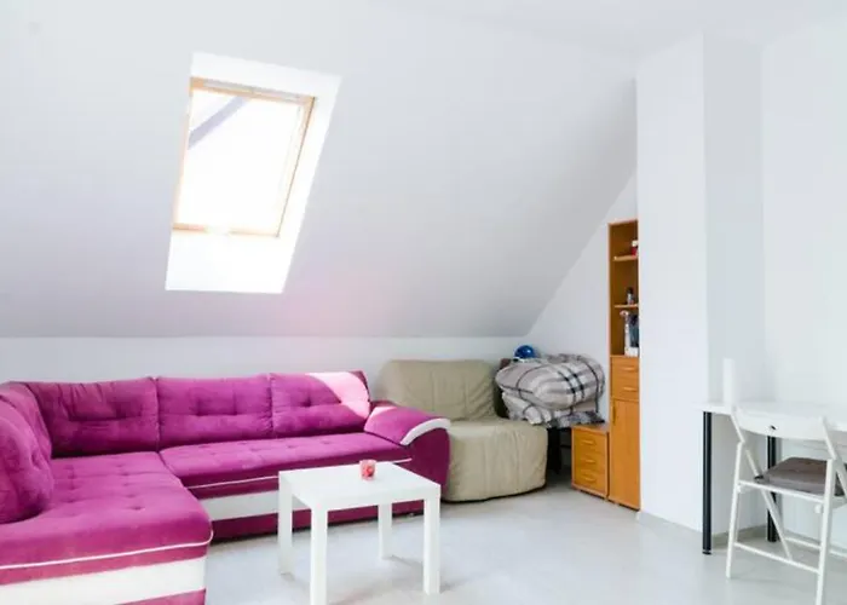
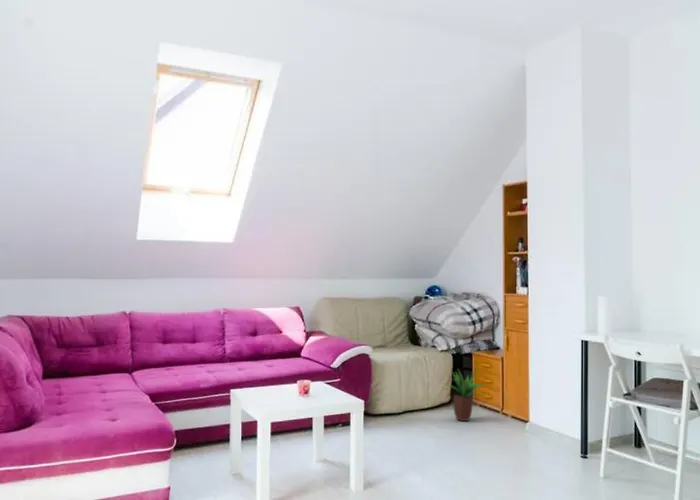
+ potted plant (467, 393)
